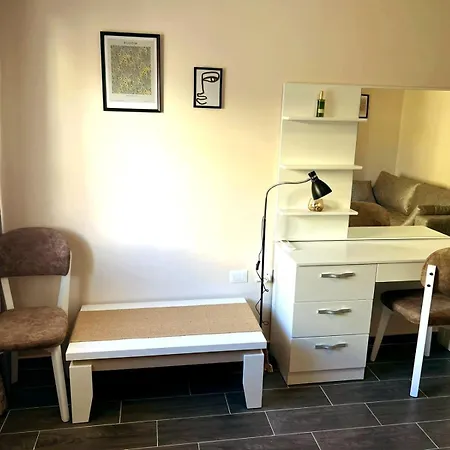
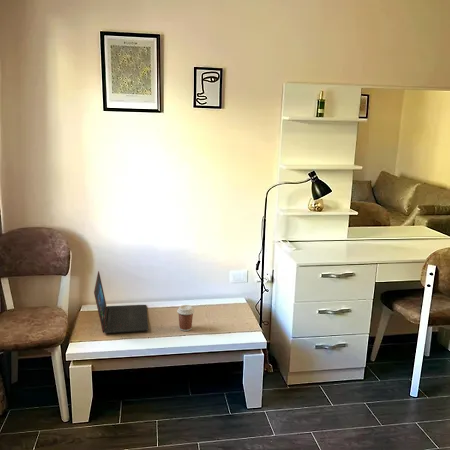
+ coffee cup (185, 317)
+ laptop (123, 305)
